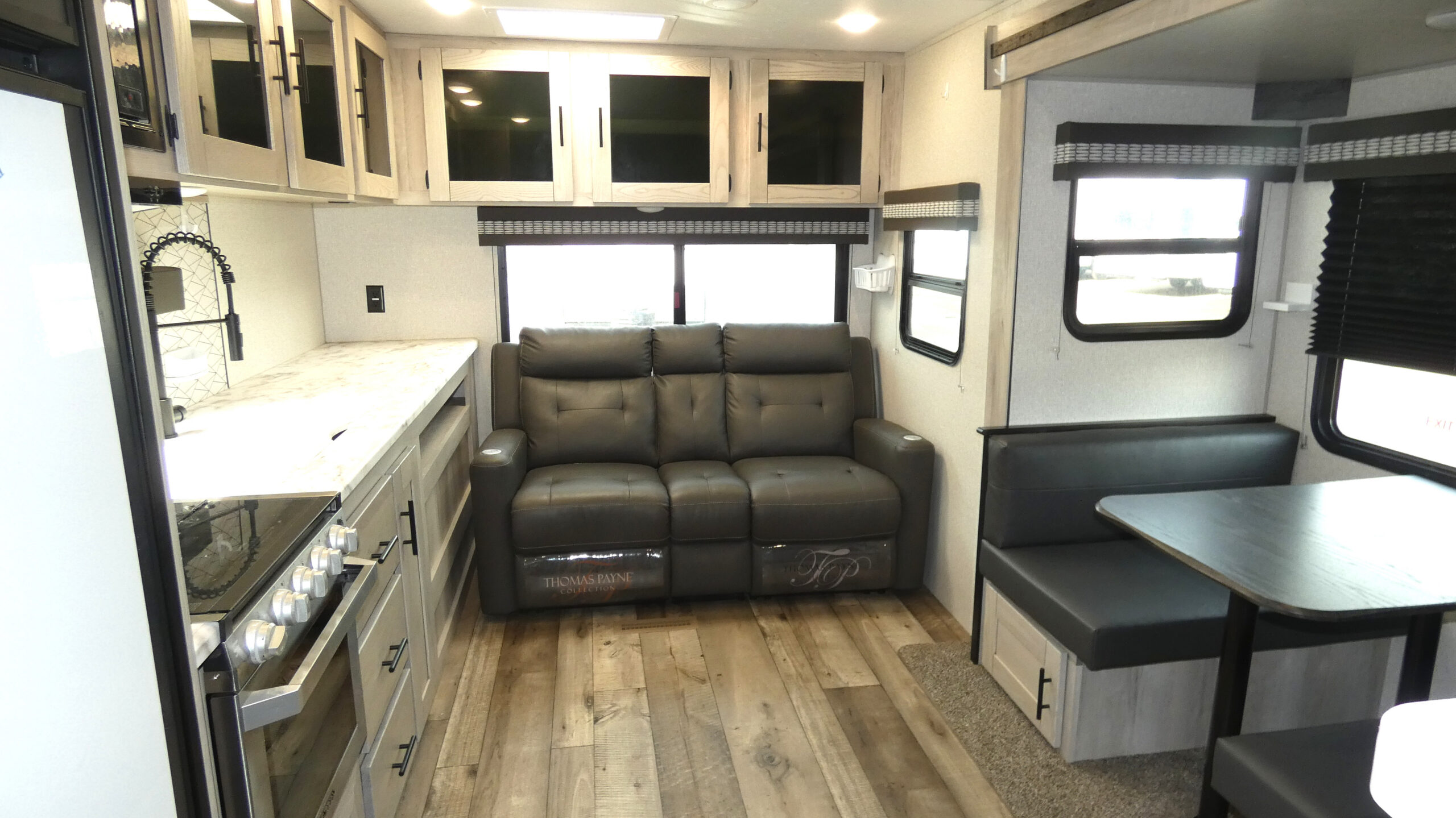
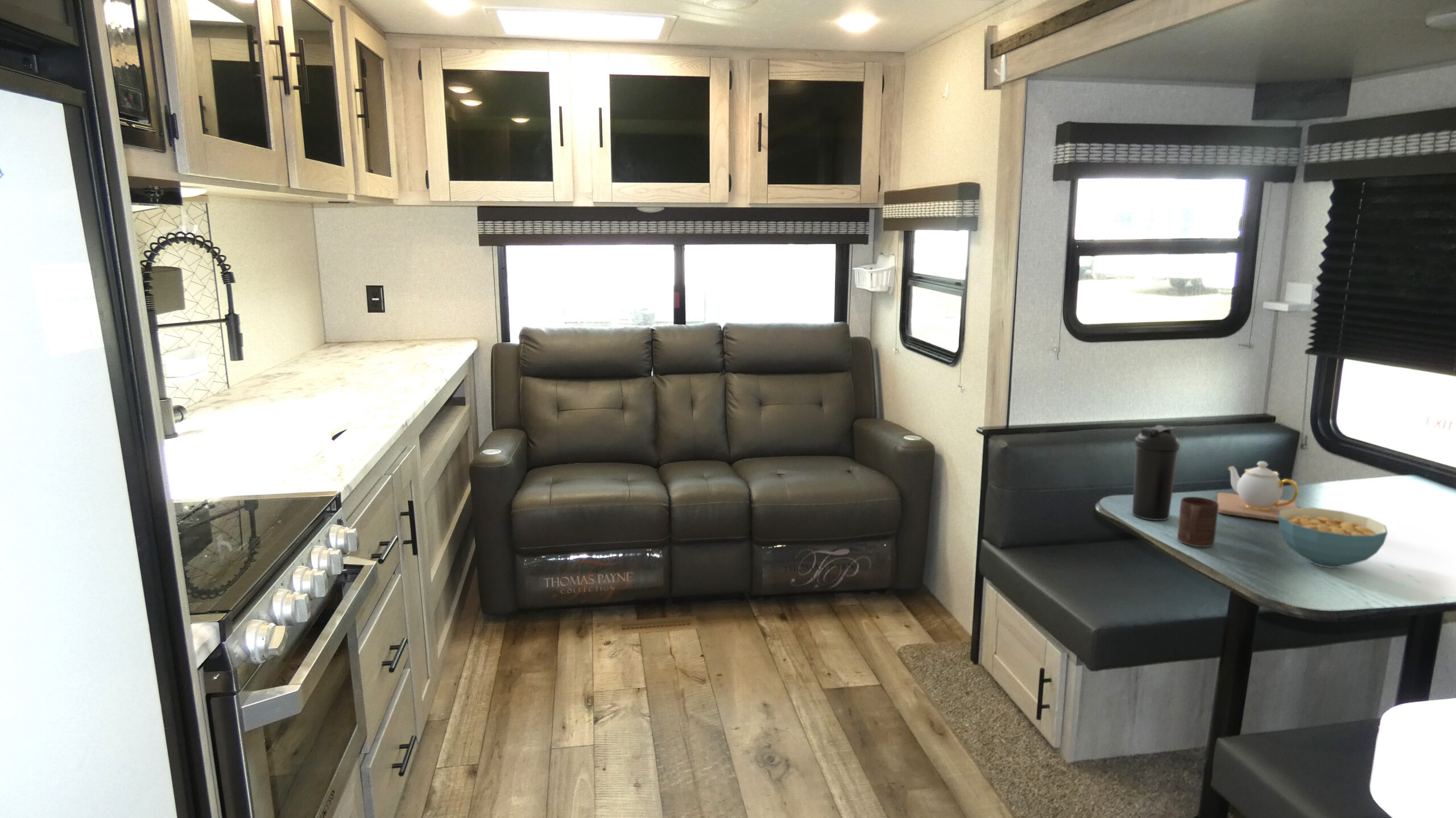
+ teapot (1259, 484)
+ cup (1198, 523)
+ cereal bowl (1328, 542)
+ water bottle (1155, 471)
